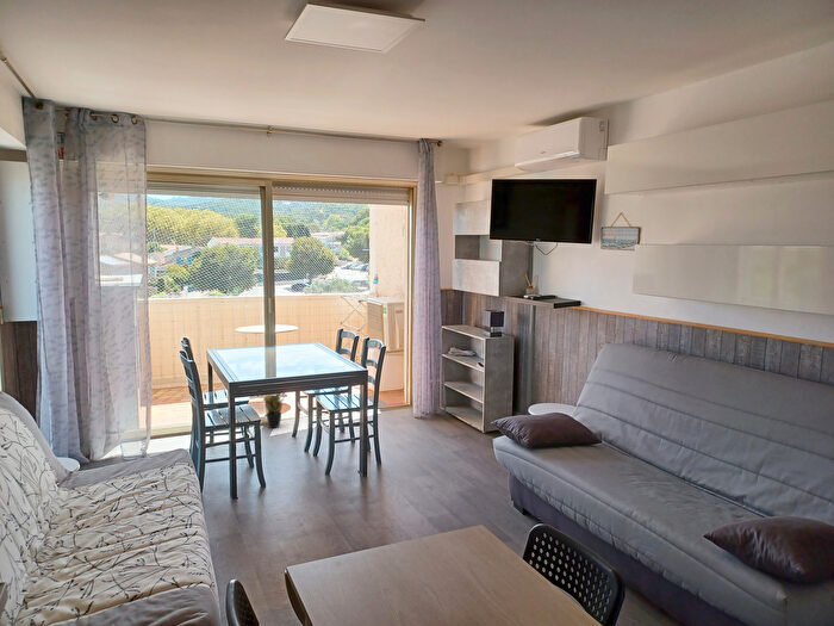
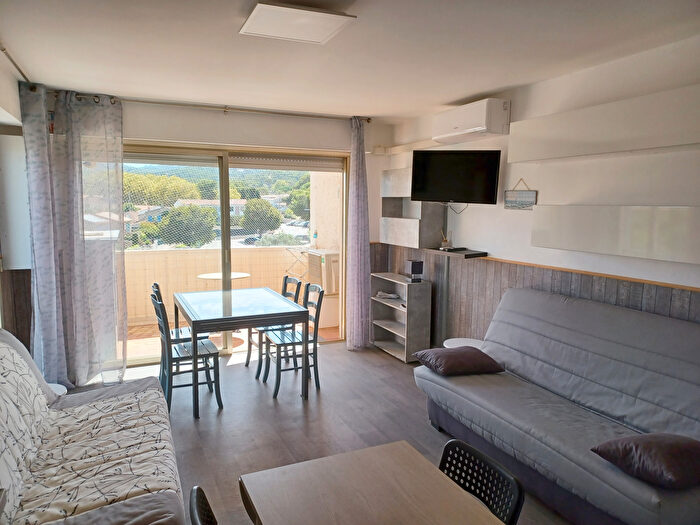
- potted plant (274, 407)
